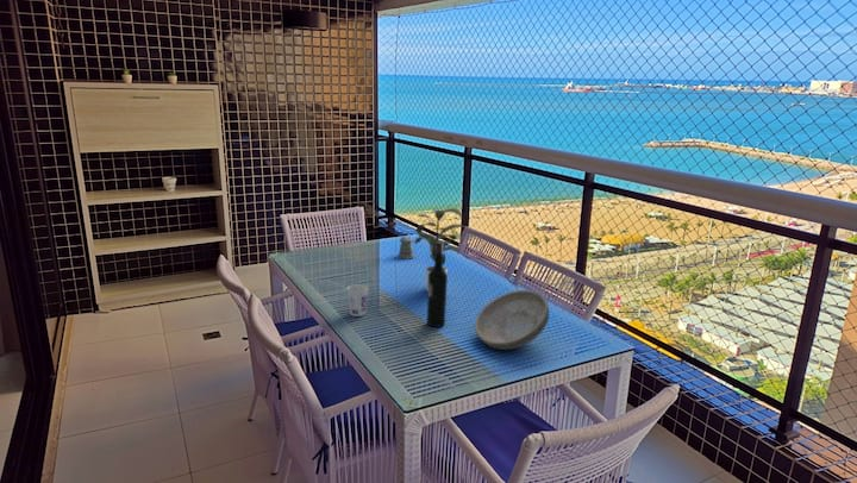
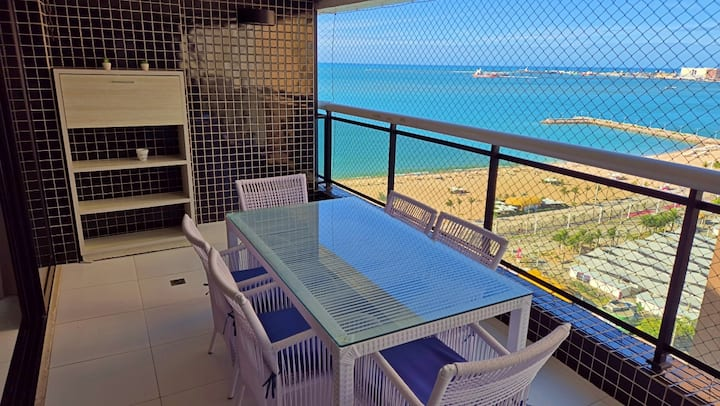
- potted plant (432, 247)
- pepper shaker (407, 246)
- cup (357, 300)
- wine bottle (437, 283)
- bowl (511, 319)
